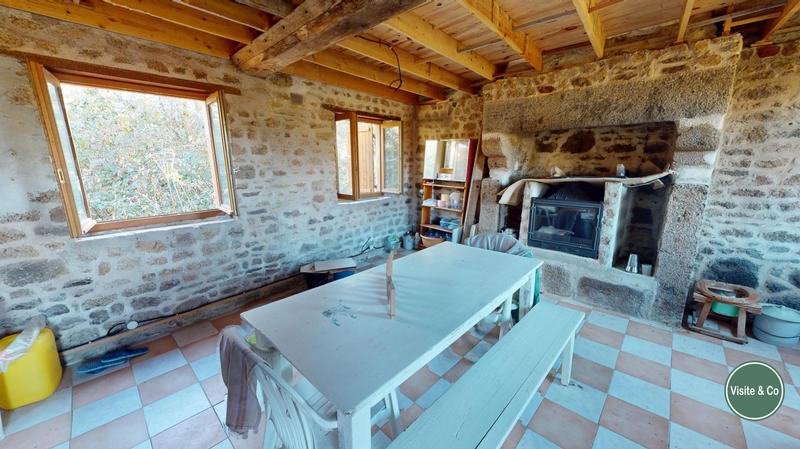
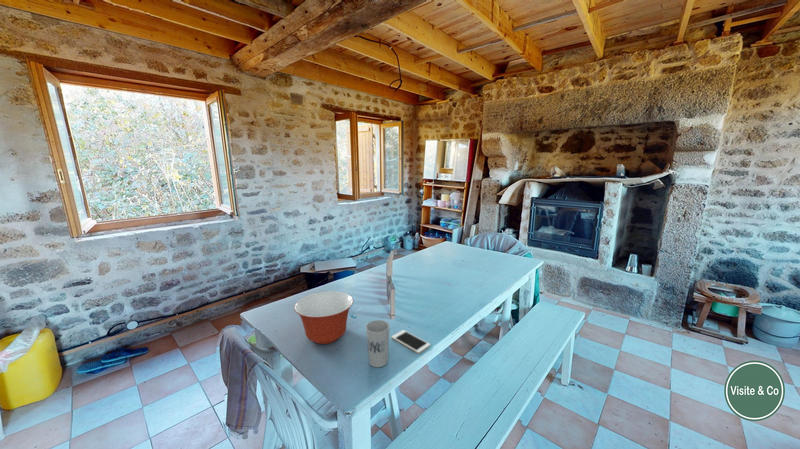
+ mixing bowl (325, 319)
+ cell phone (410, 340)
+ cup (378, 343)
